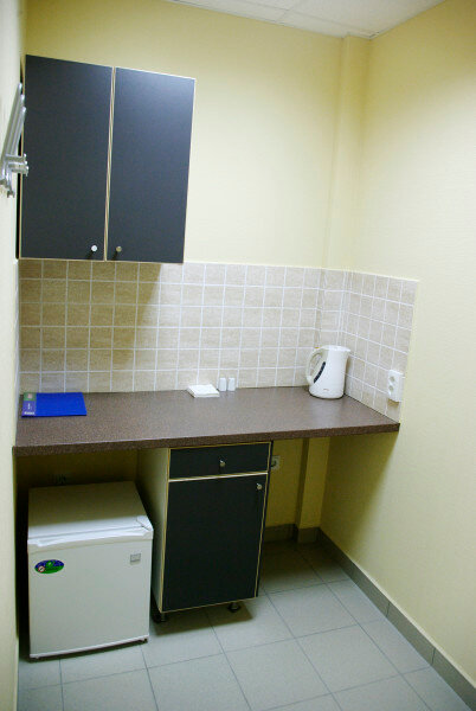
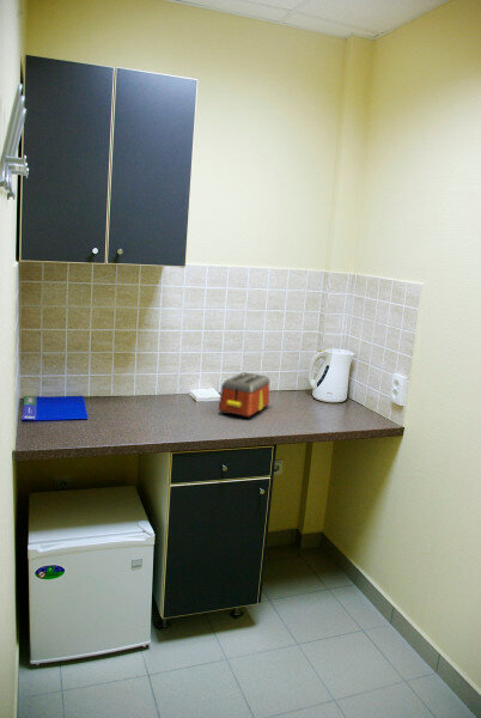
+ toaster (244, 394)
